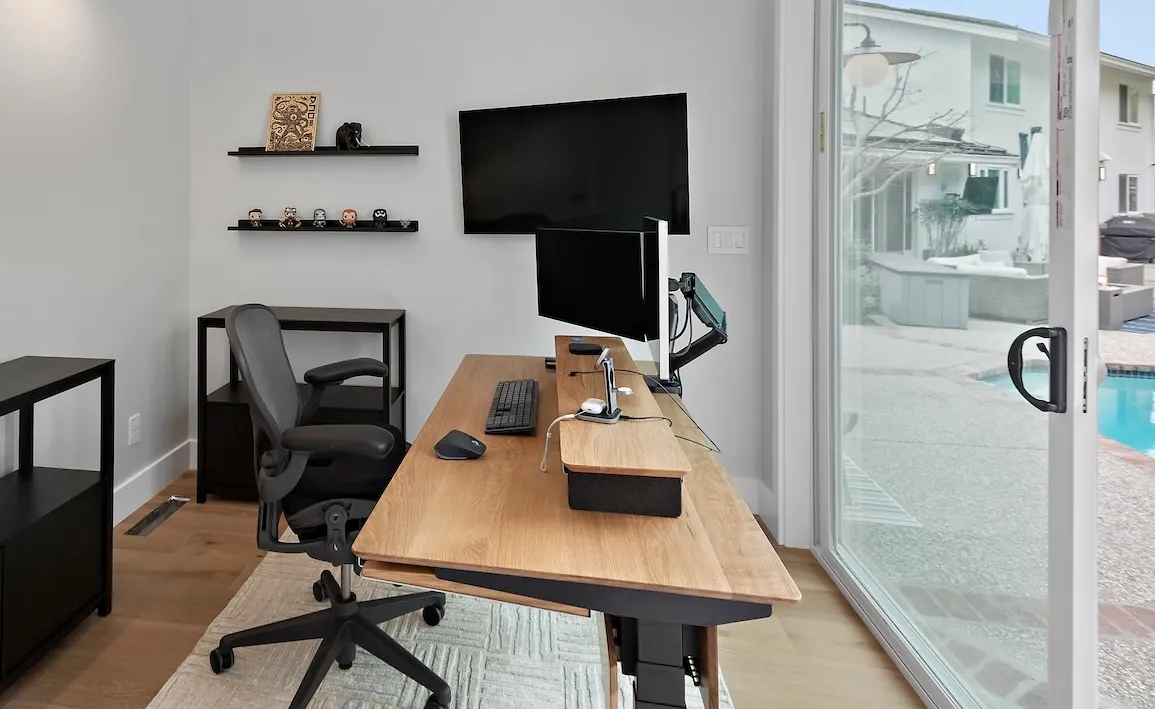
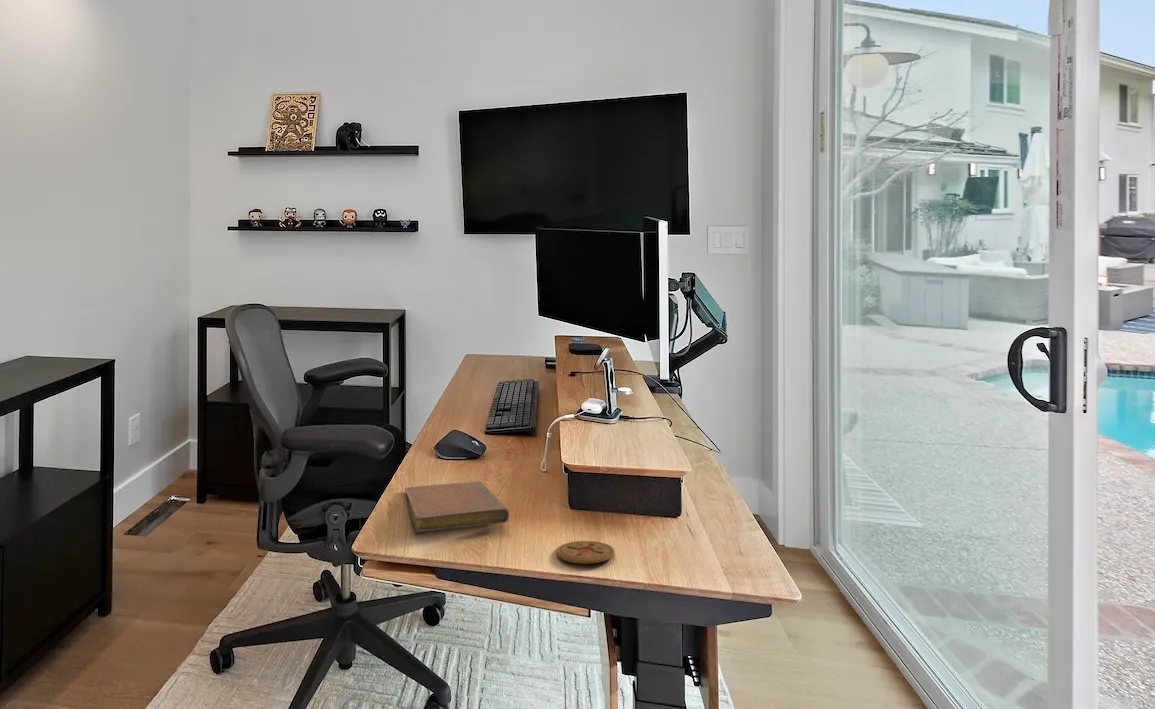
+ coaster (585, 551)
+ notebook (453, 503)
